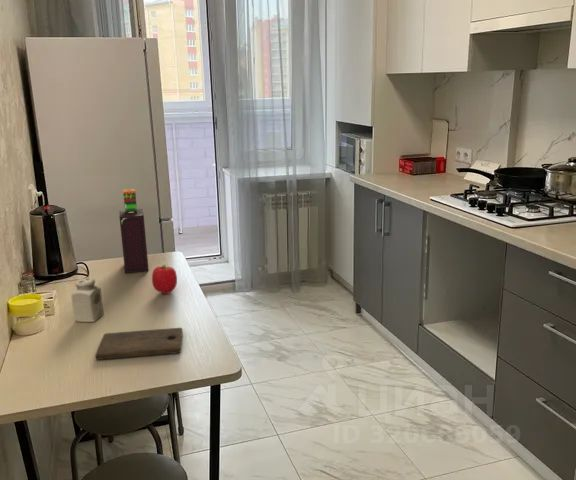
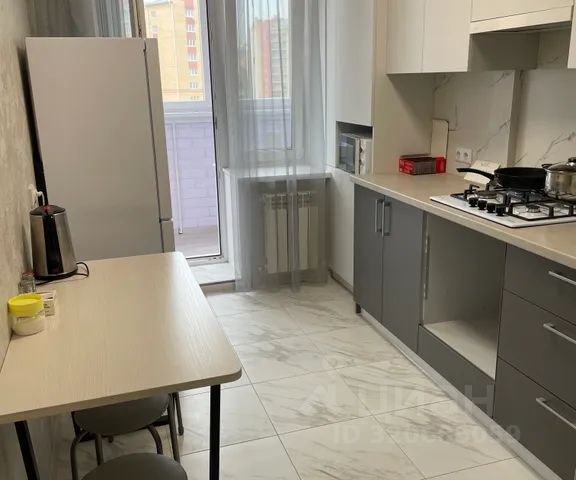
- cutting board (141, 342)
- fruit (164, 278)
- salt shaker (87, 299)
- bottle (132, 229)
